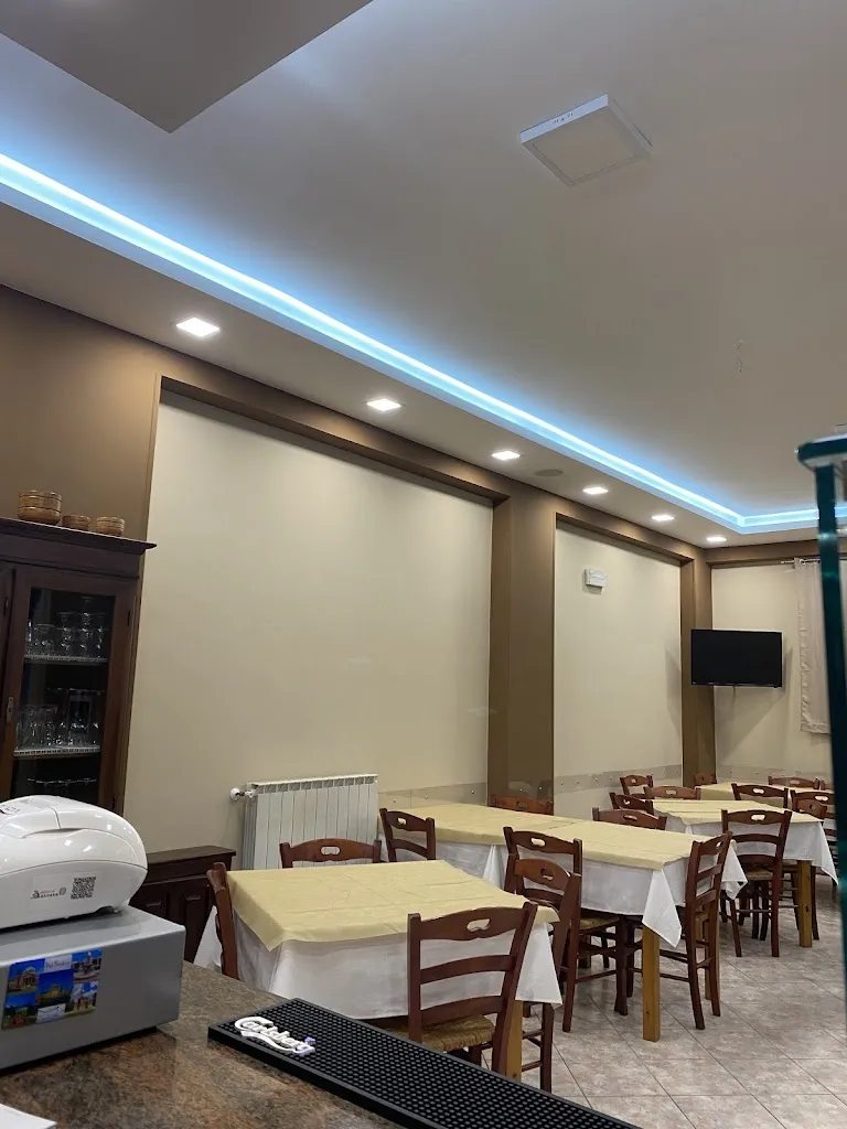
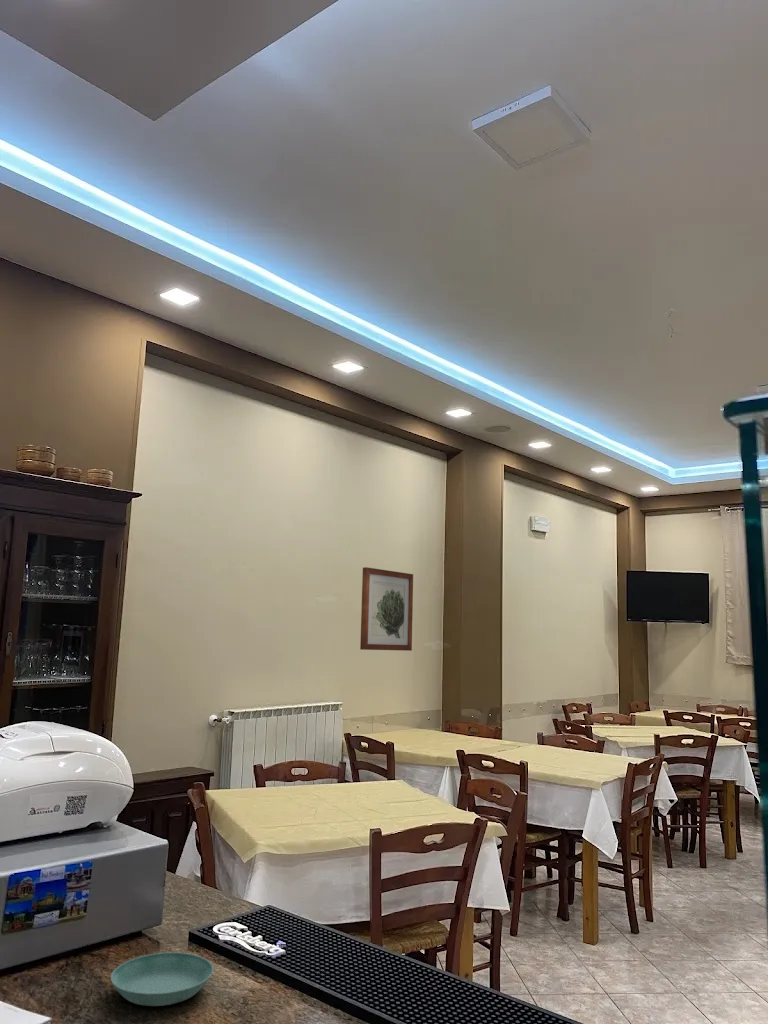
+ saucer (162, 980)
+ wall art (387, 610)
